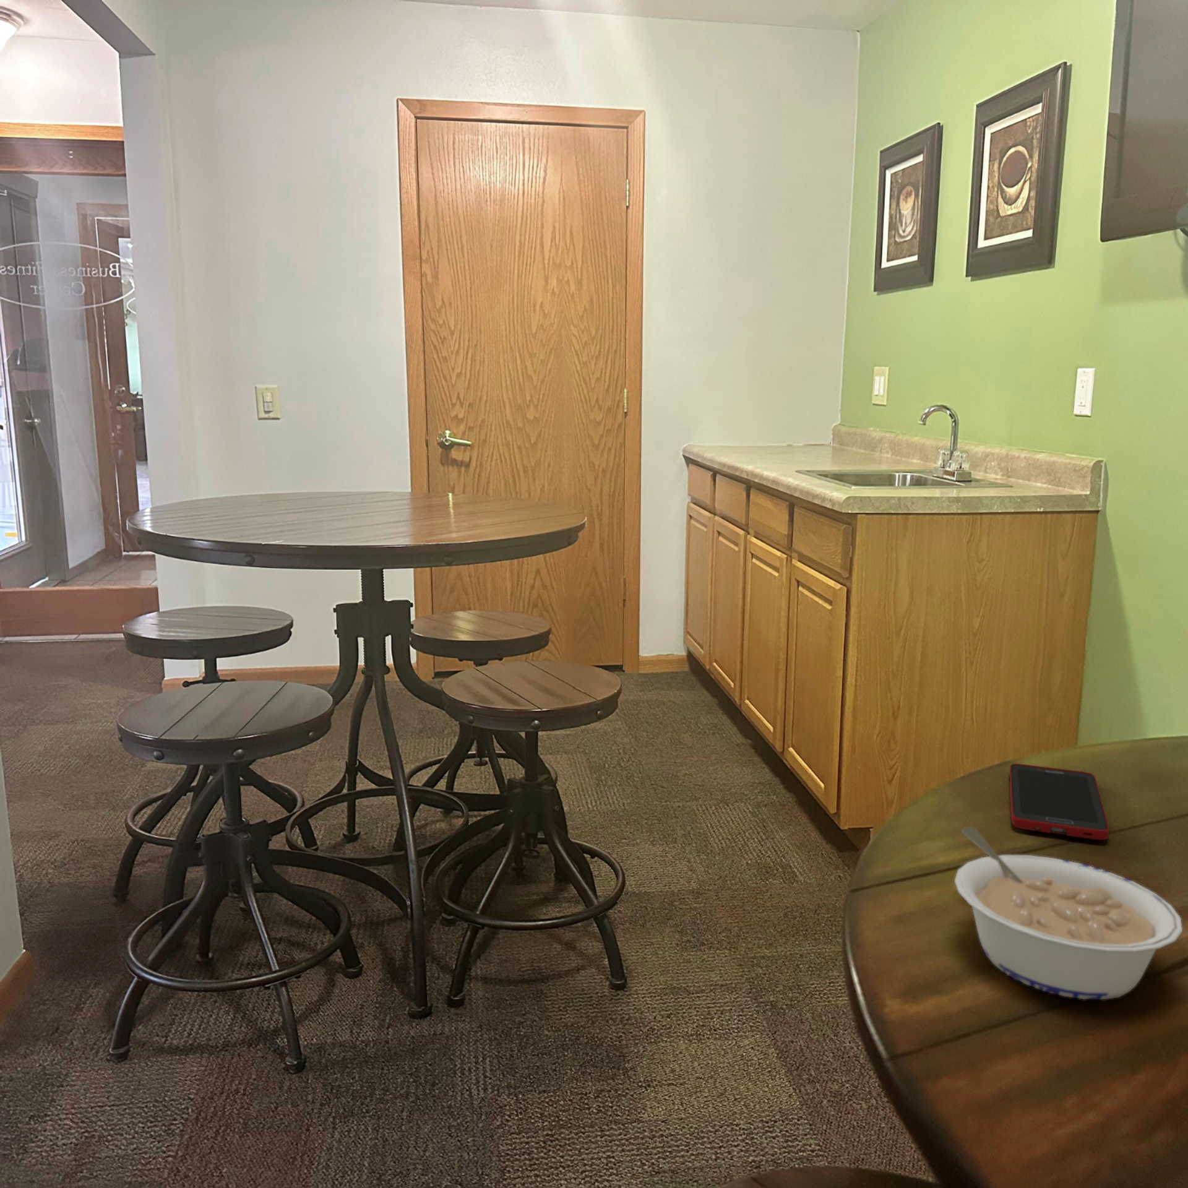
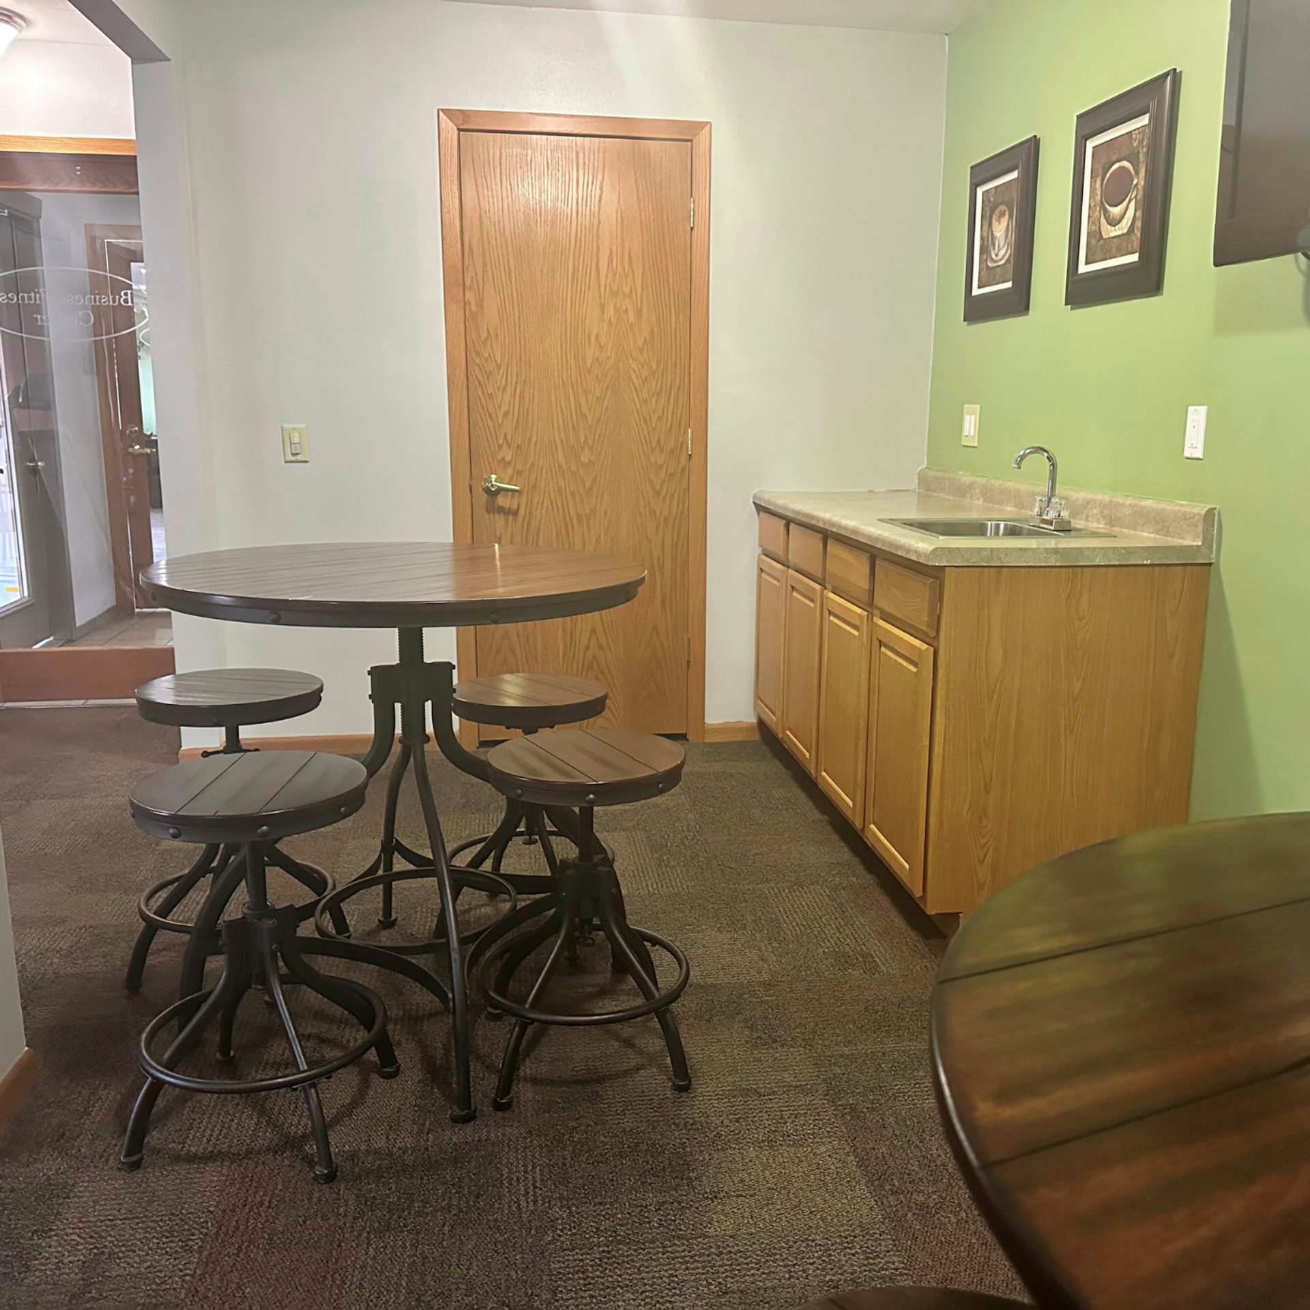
- cell phone (1055, 799)
- legume (1052, 920)
